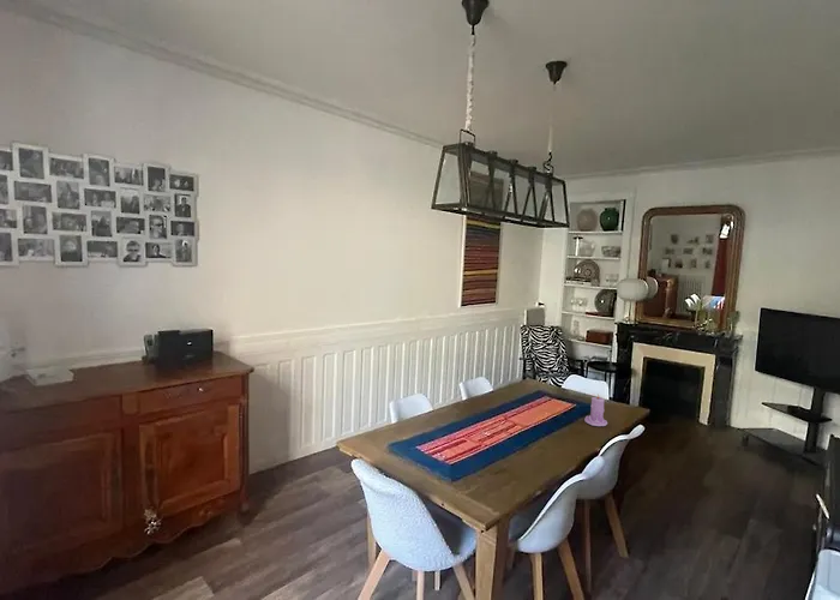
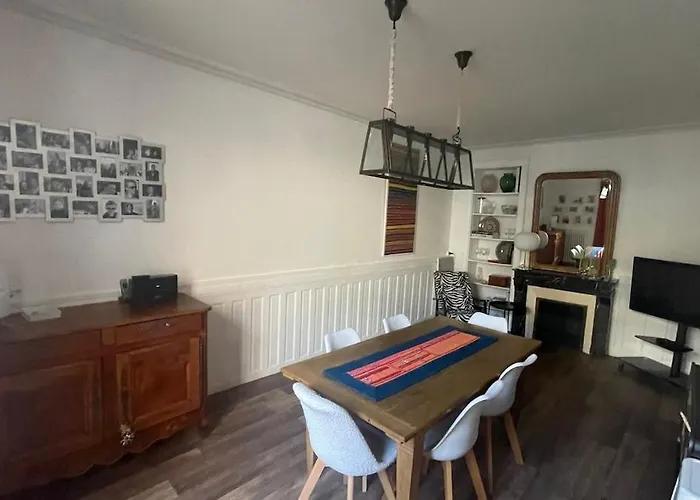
- candle (596, 408)
